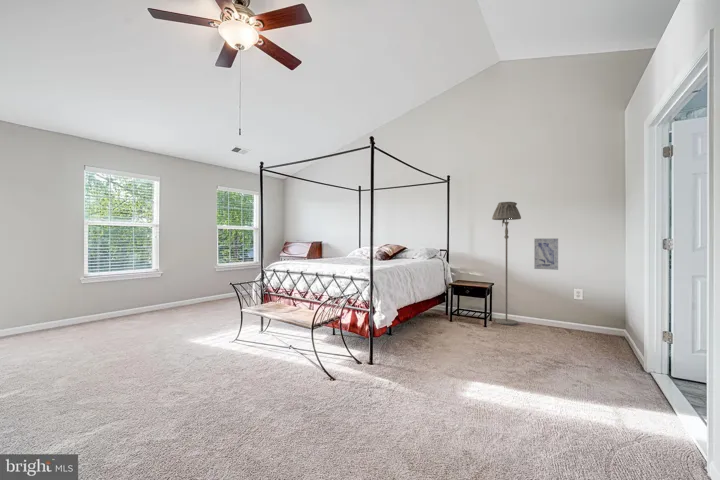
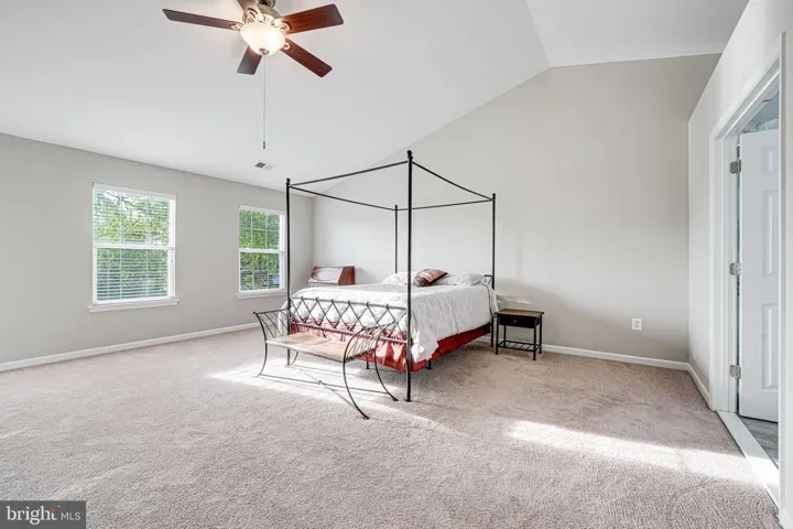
- floor lamp (506, 262)
- wall art (546, 253)
